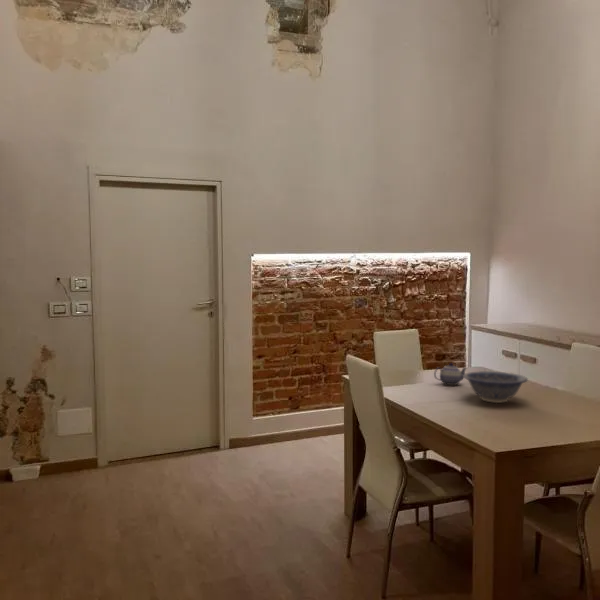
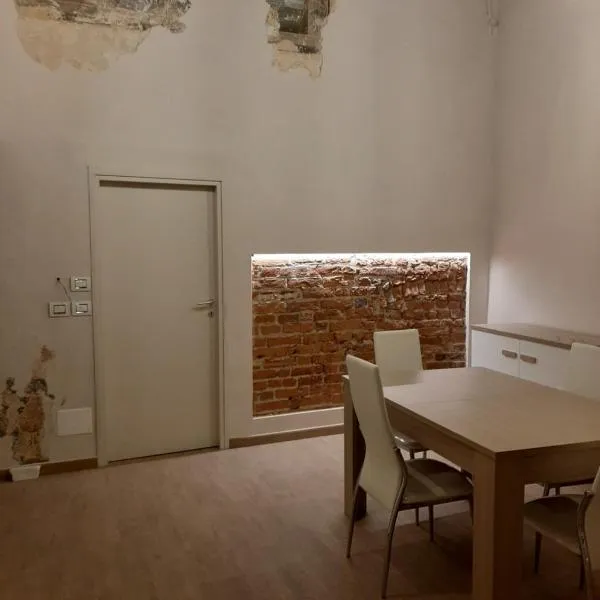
- teapot (450, 373)
- decorative bowl (494, 388)
